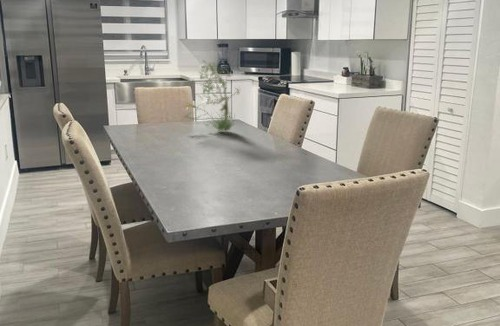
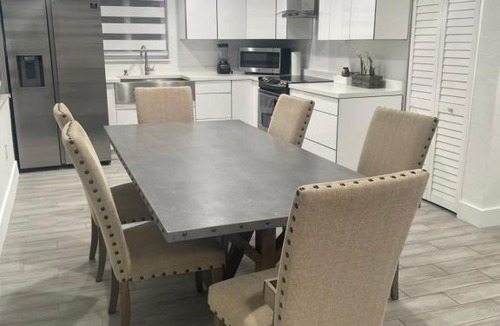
- plant (208, 97)
